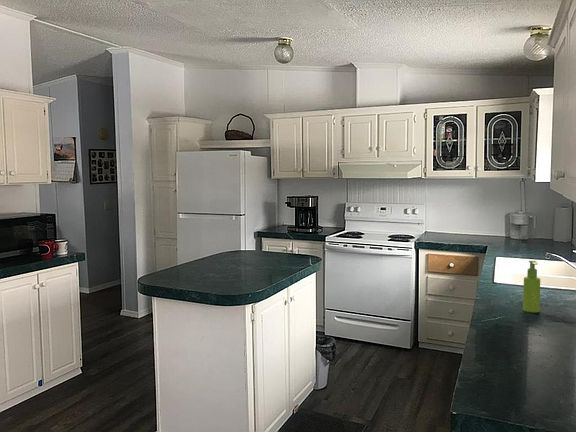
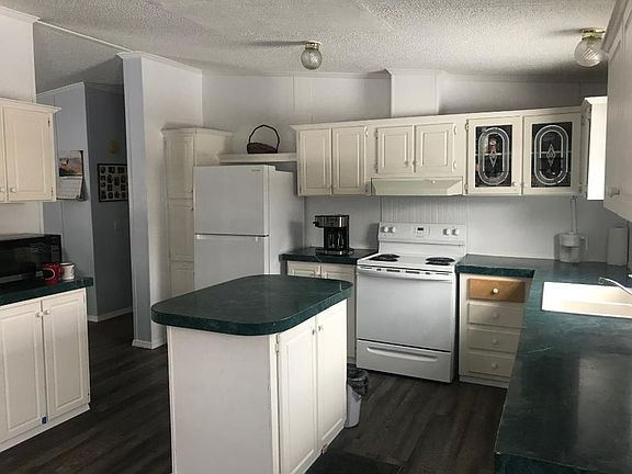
- soap dispenser (532, 286)
